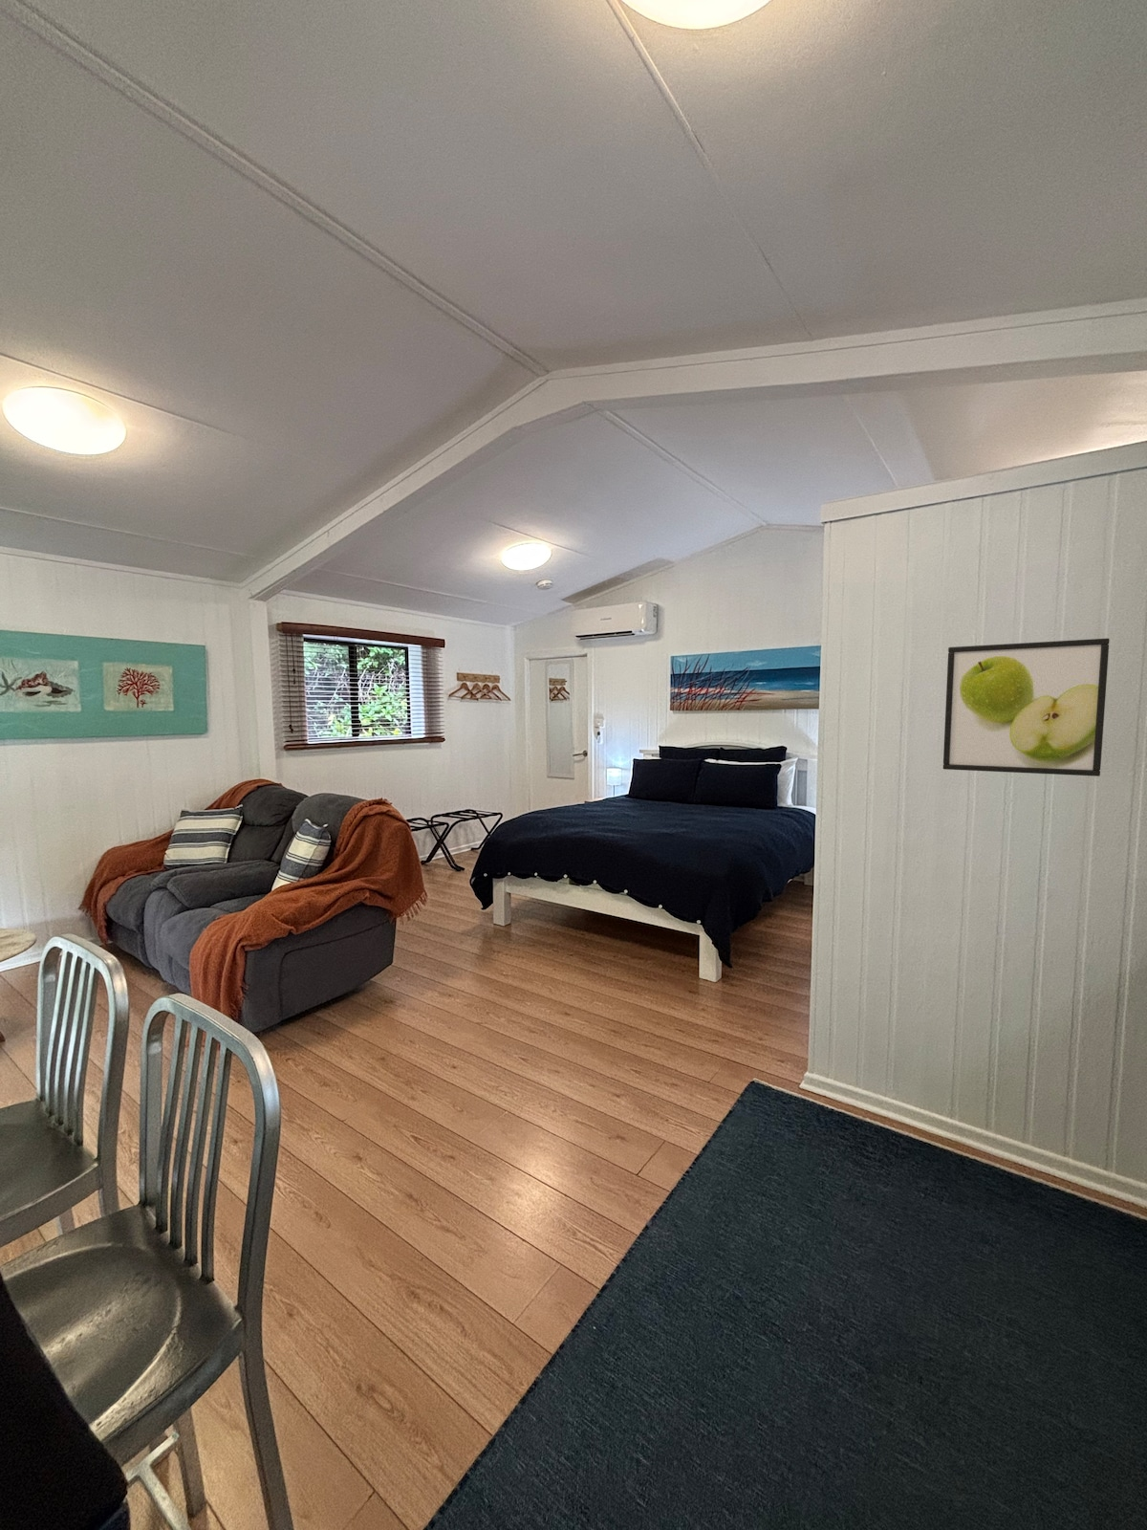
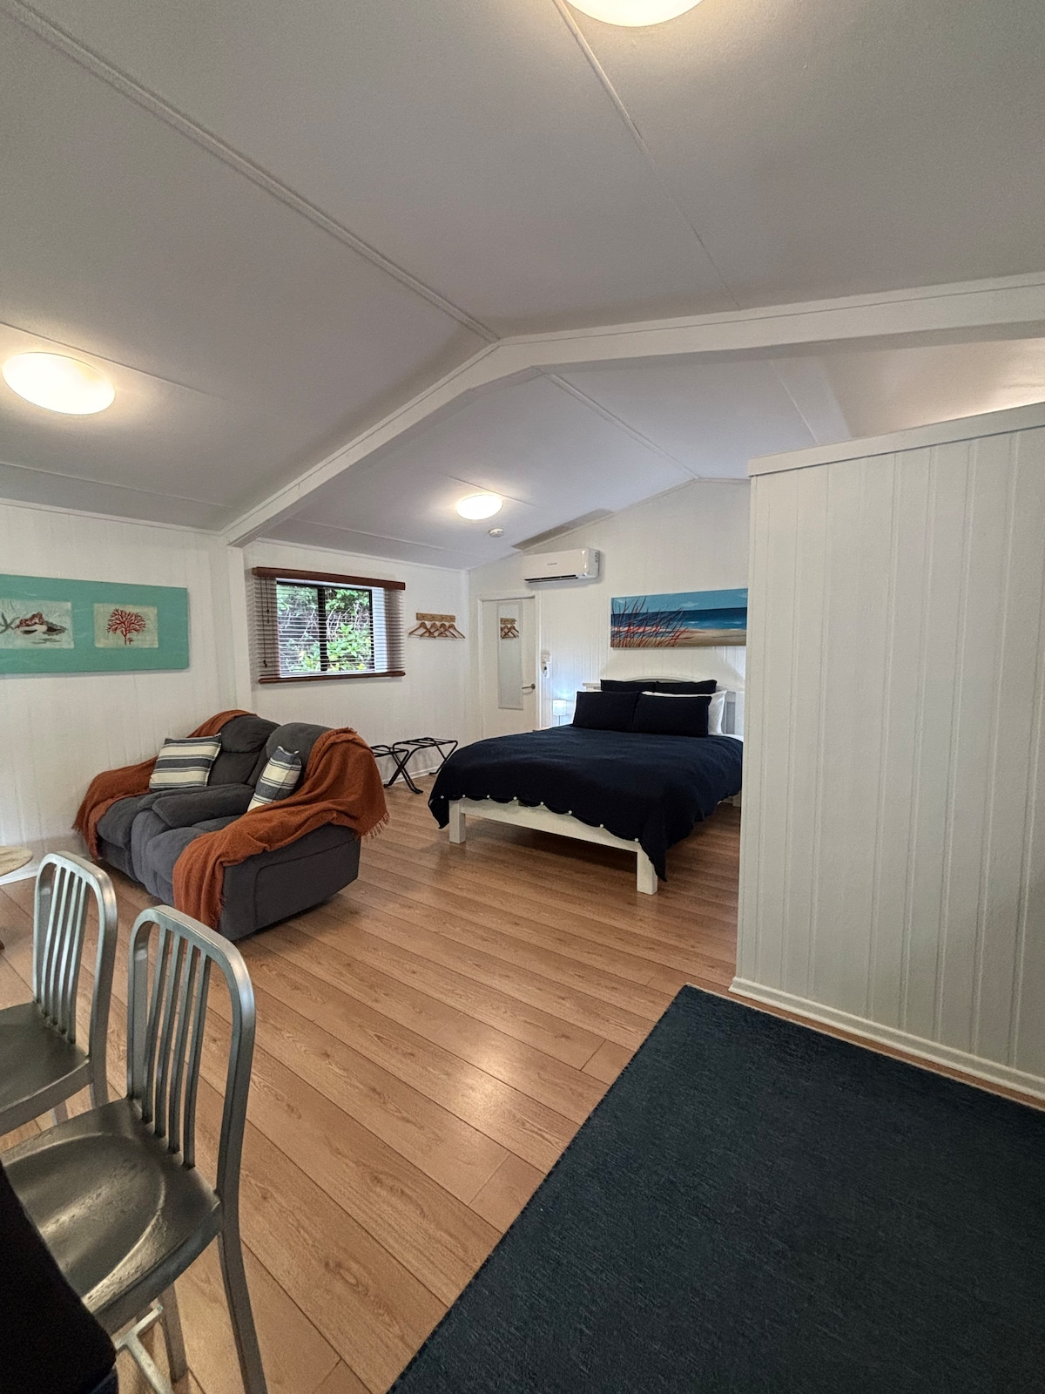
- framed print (1019, 707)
